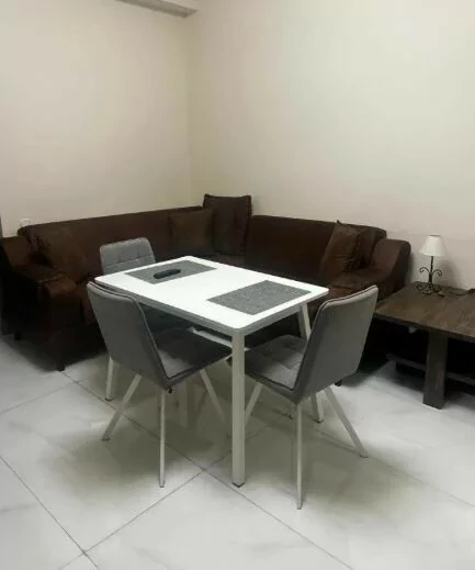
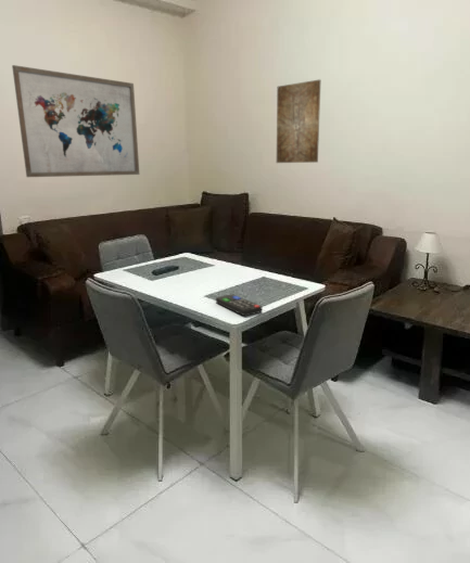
+ remote control (238, 304)
+ wall art (84, 127)
+ wall art (296, 124)
